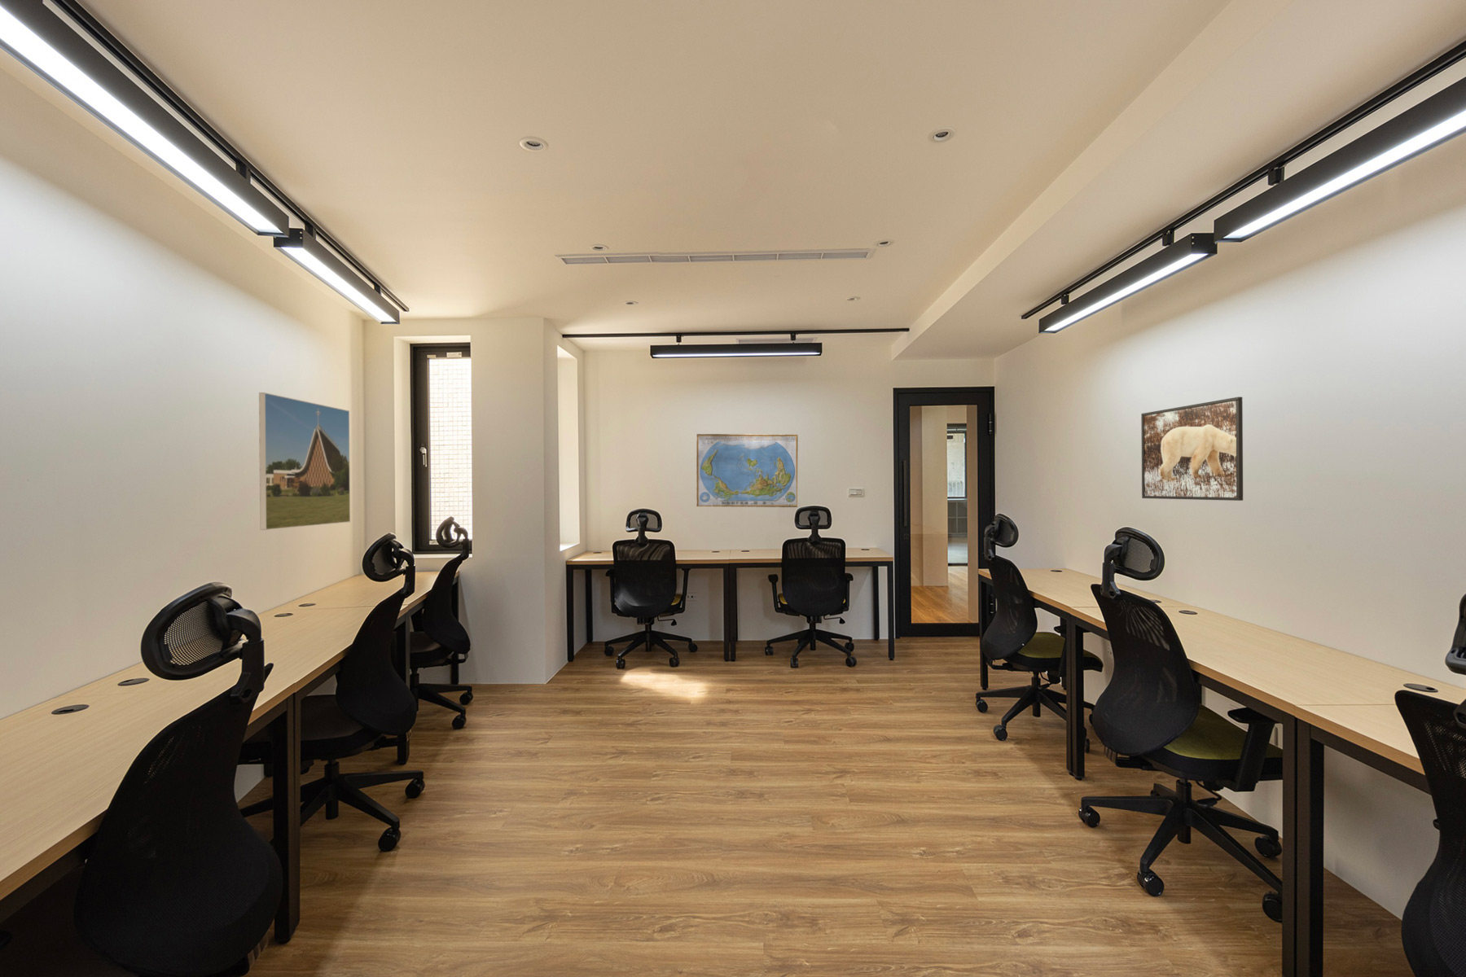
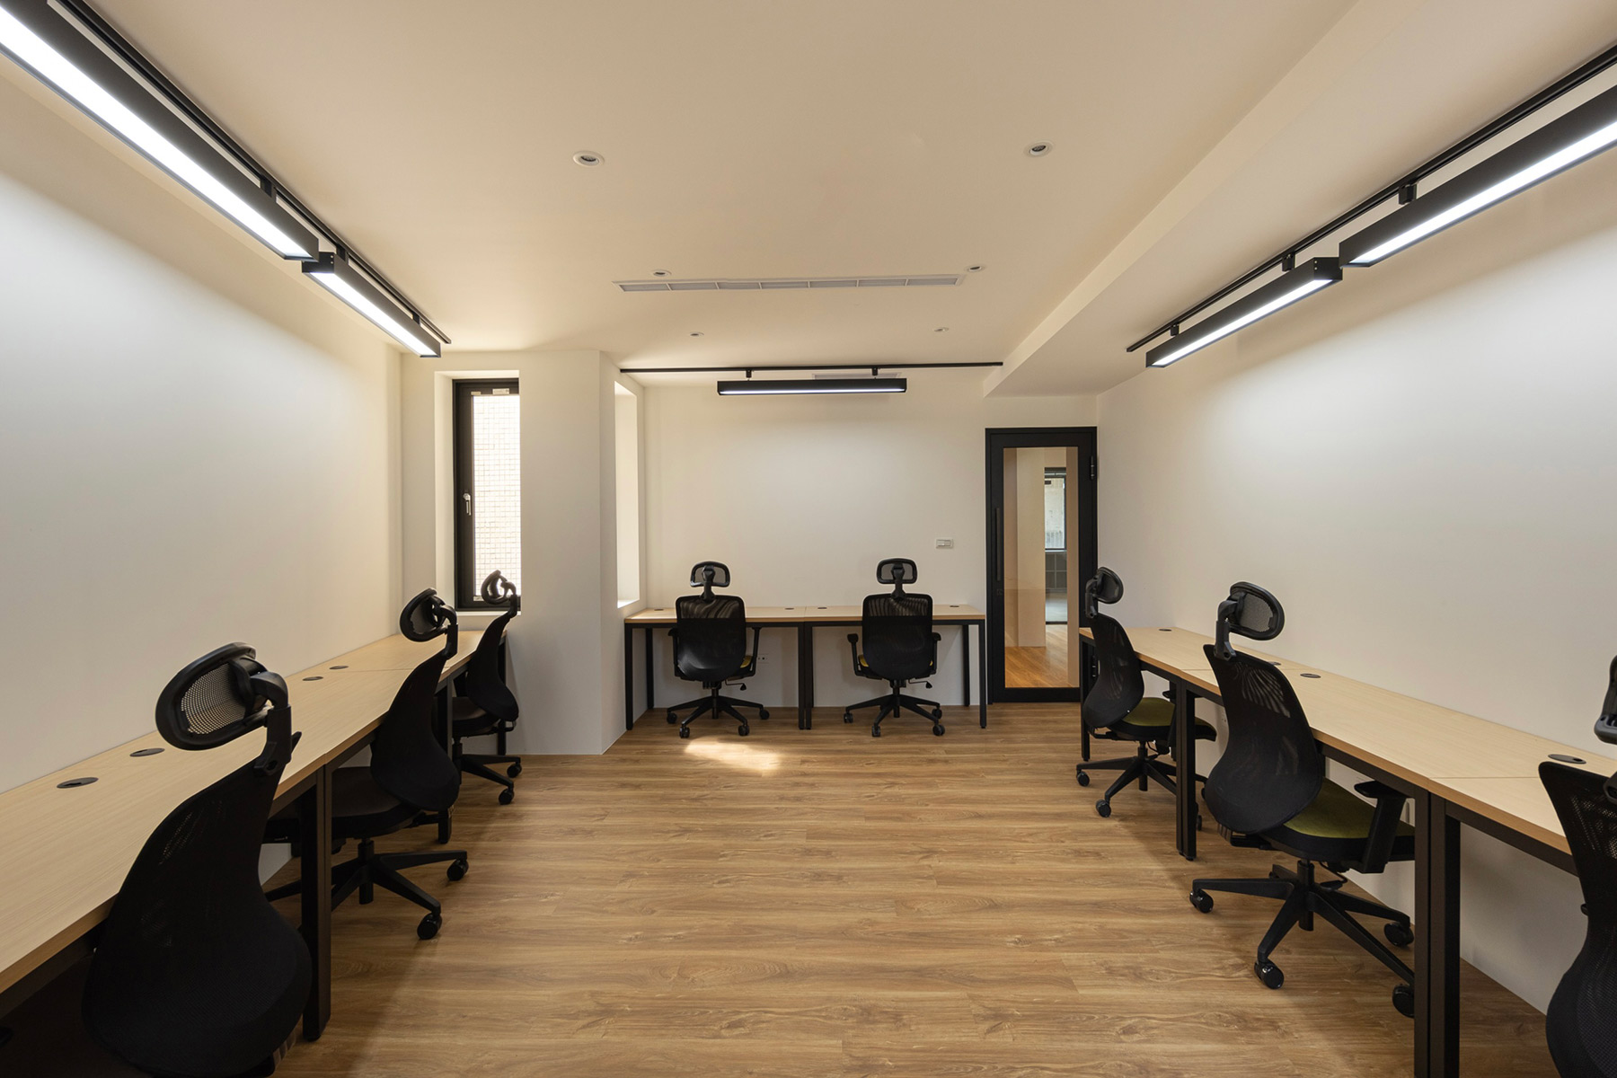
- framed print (1187, 453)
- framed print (309, 465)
- world map (747, 471)
